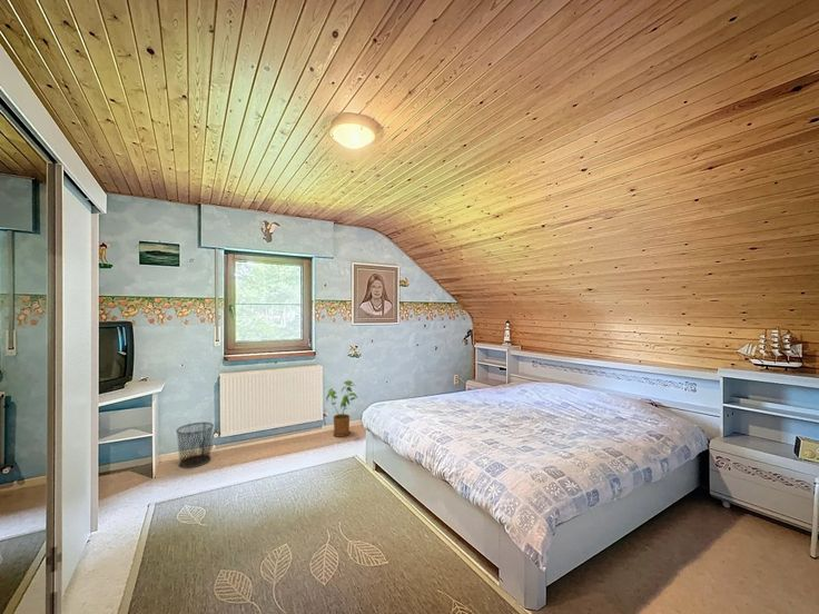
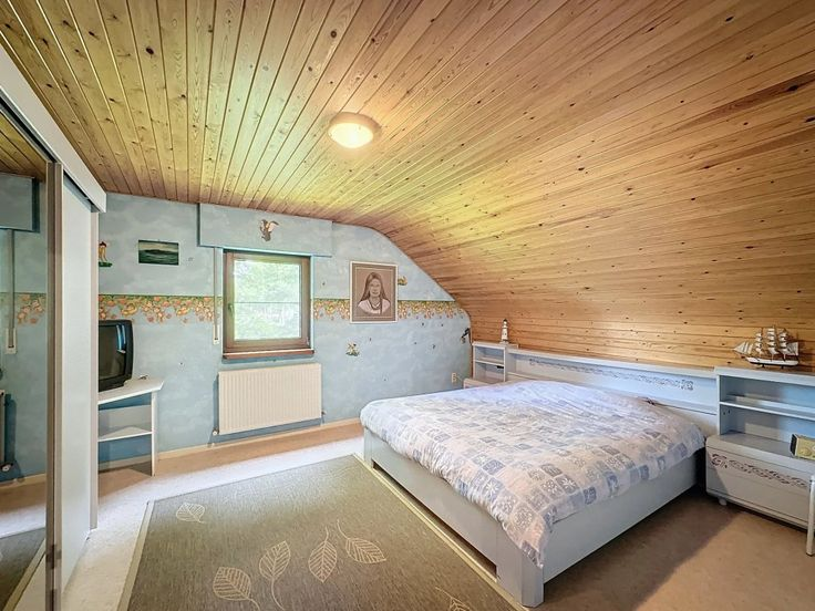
- waste bin (195, 444)
- house plant (344, 407)
